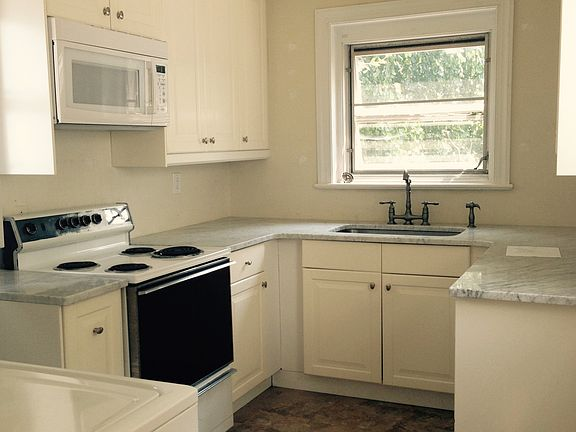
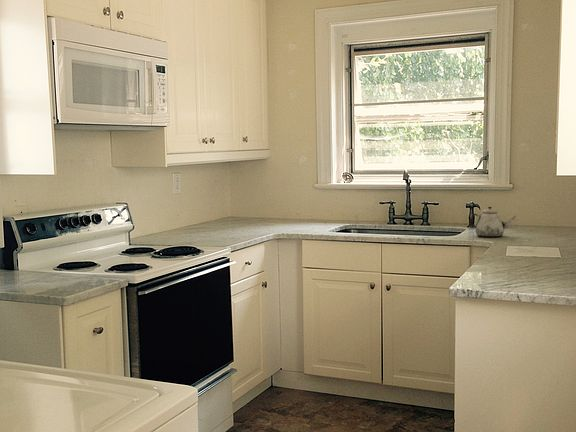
+ teapot (492, 221)
